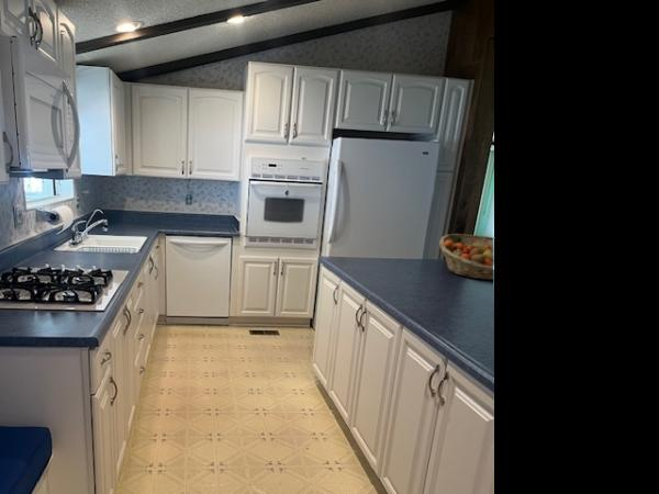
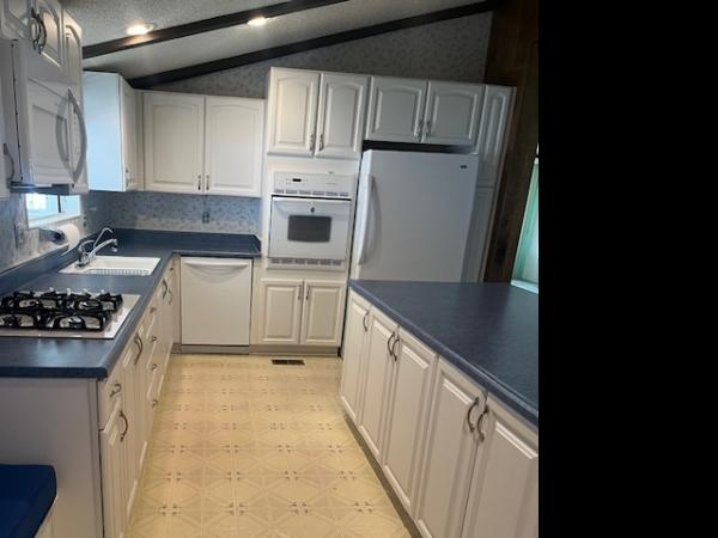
- fruit basket (482, 256)
